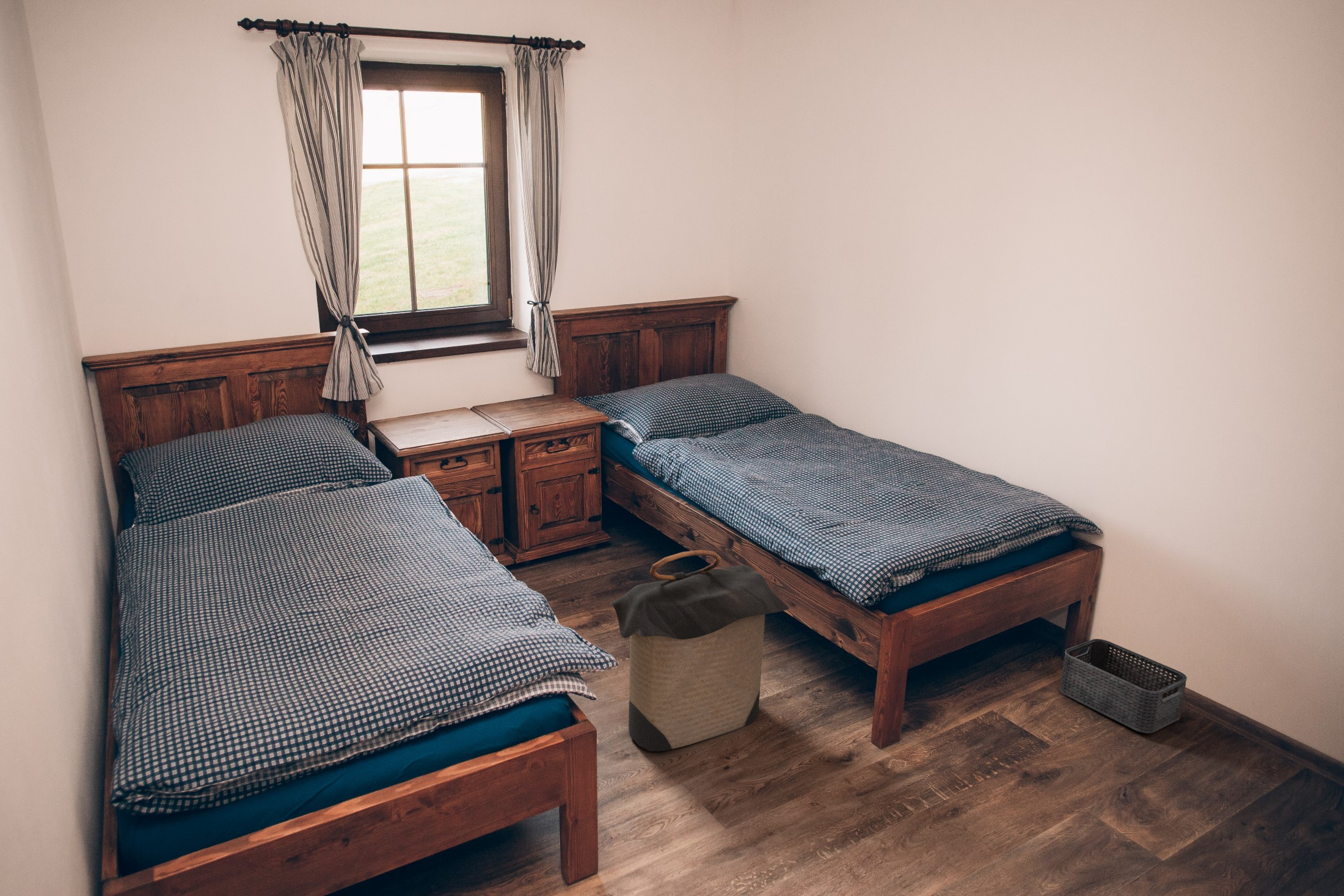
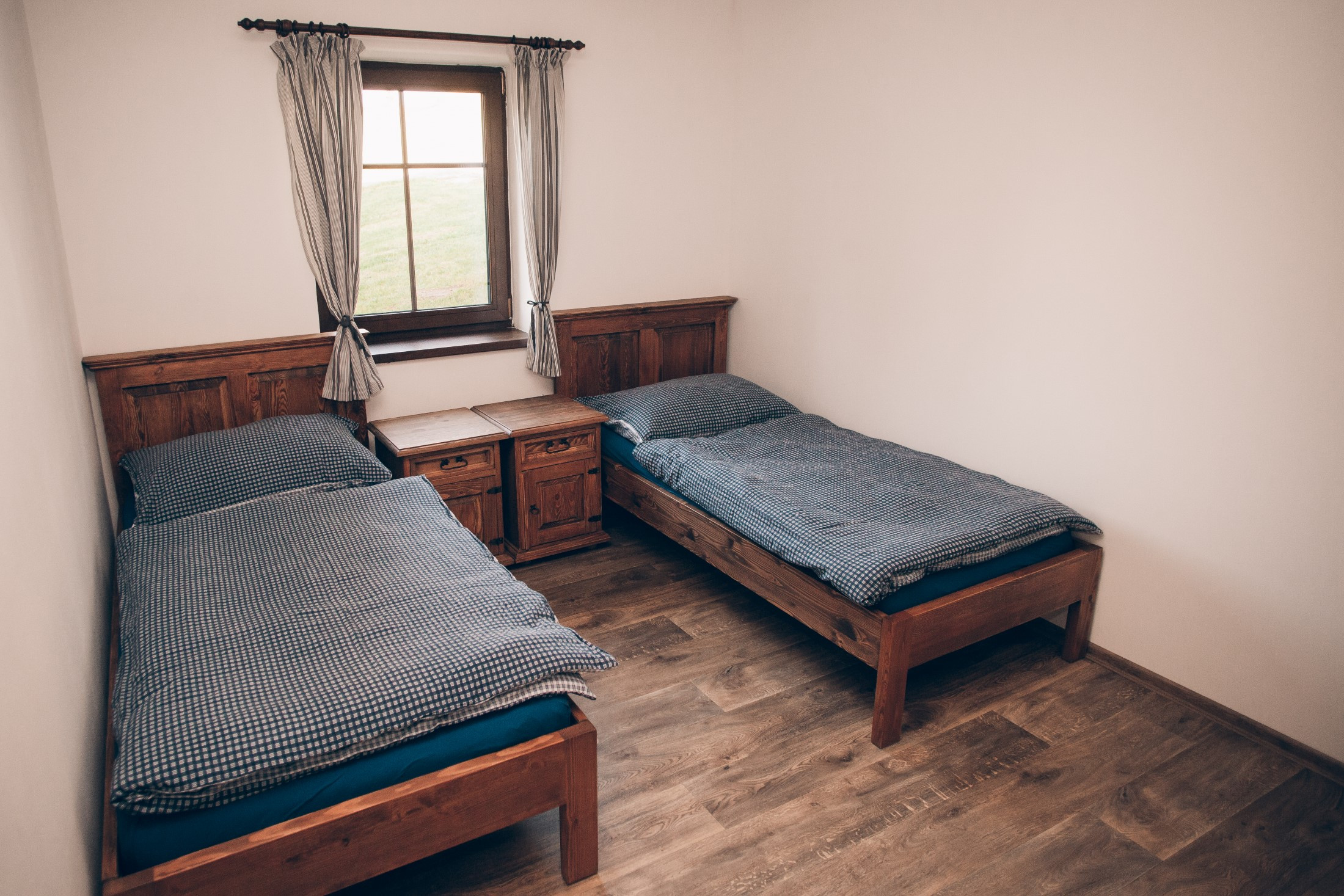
- laundry hamper (698, 631)
- storage bin (1121, 683)
